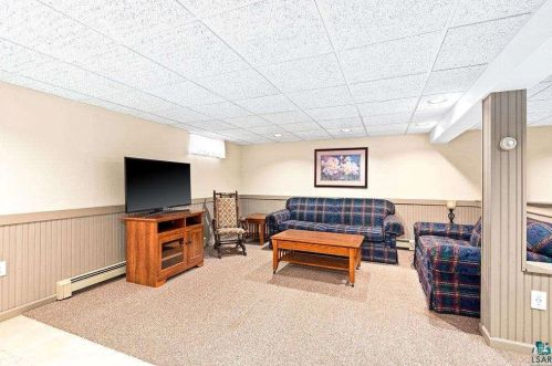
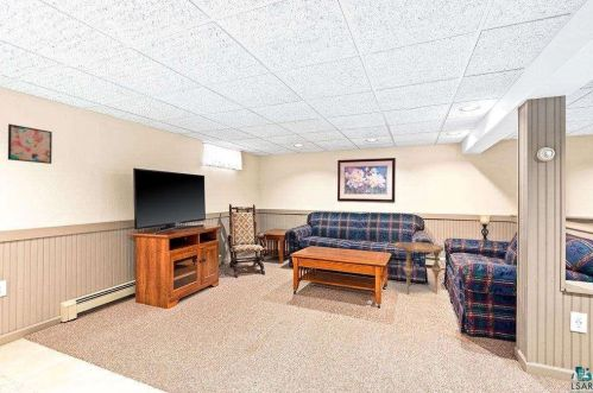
+ side table (412, 270)
+ wall art (31, 145)
